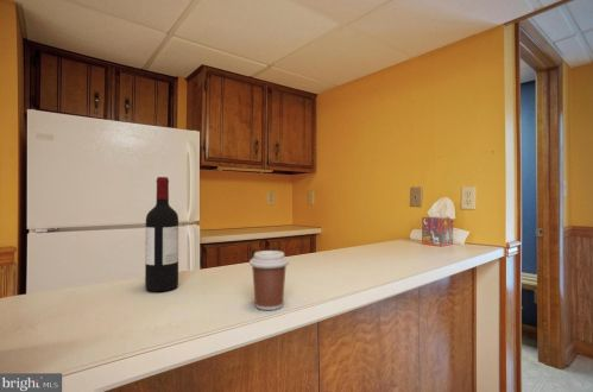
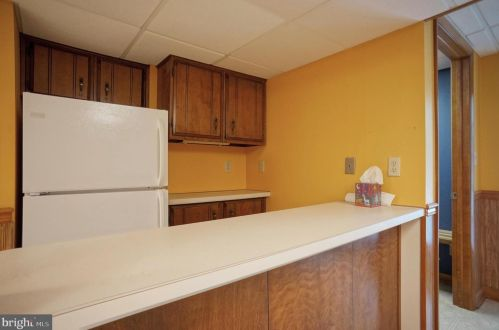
- wine bottle (162, 232)
- coffee cup (269, 278)
